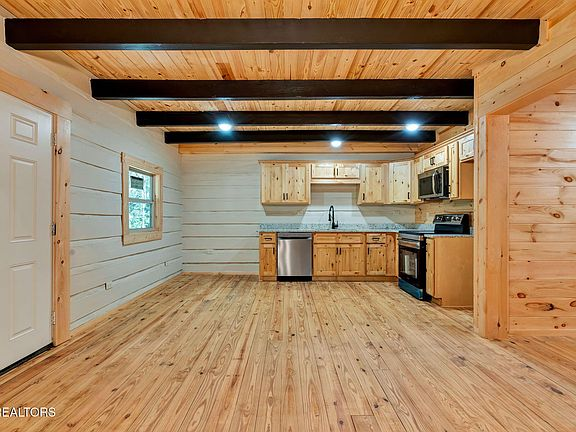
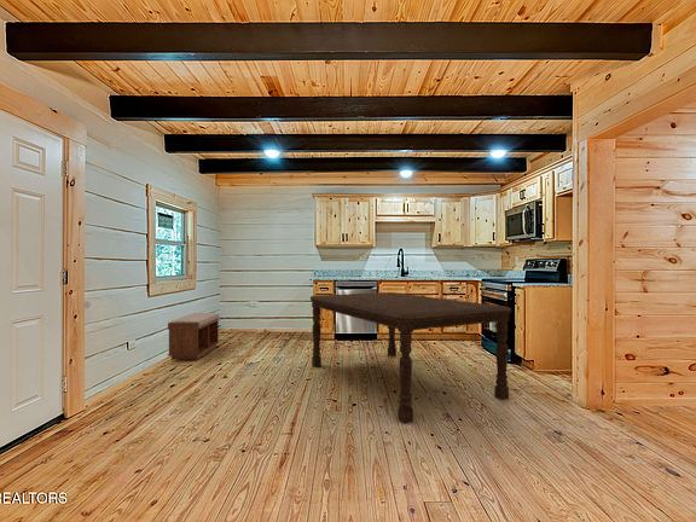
+ dining table (394, 340)
+ bench (196, 334)
